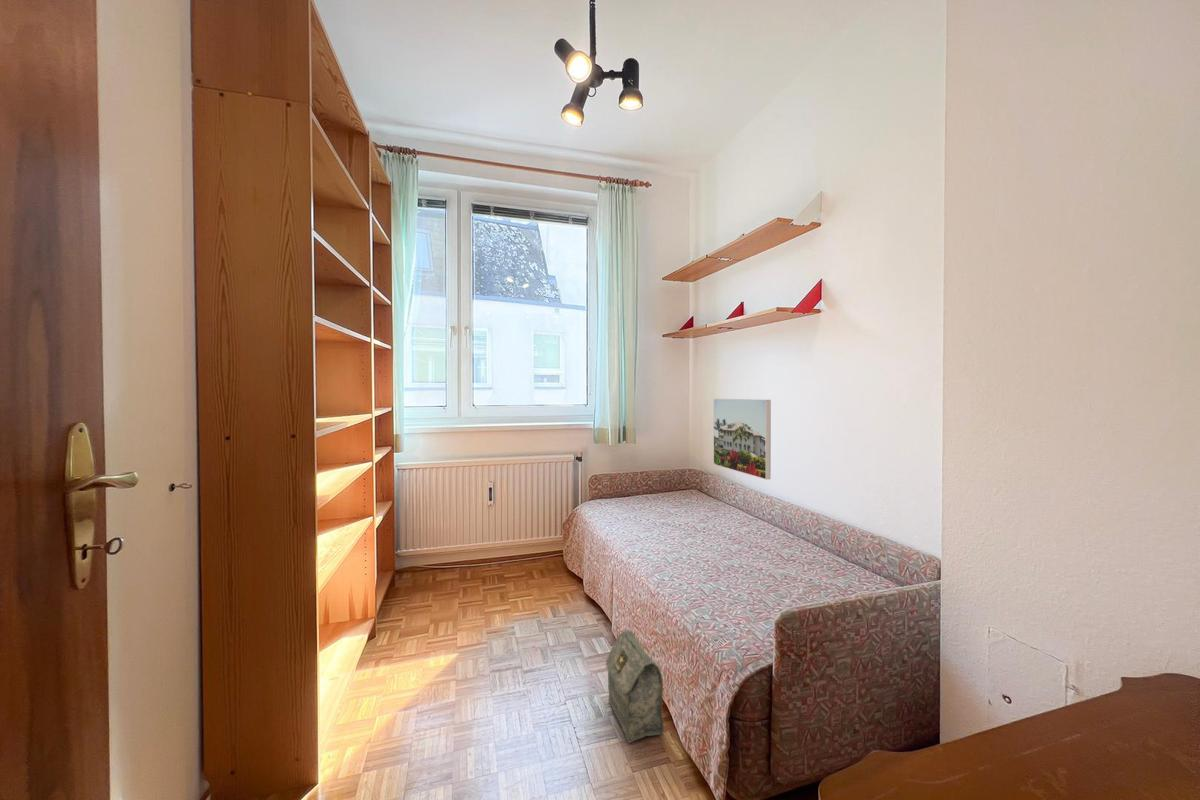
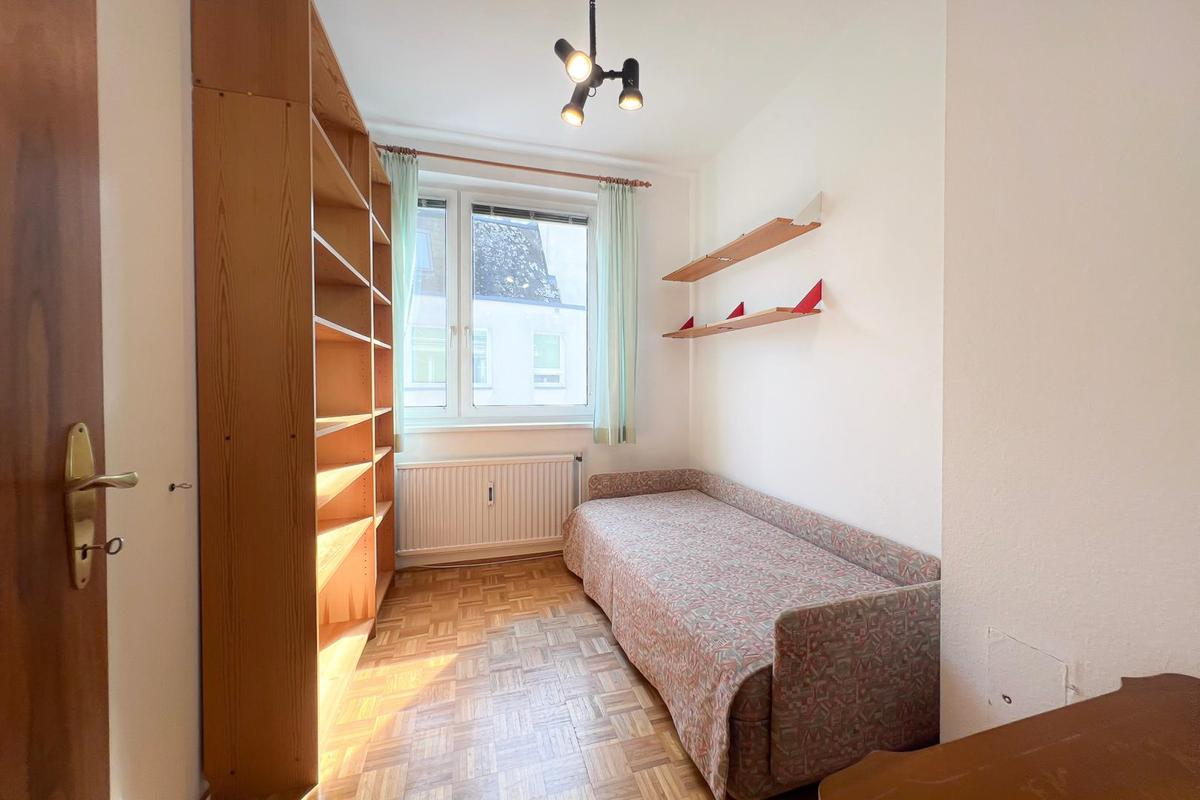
- bag (633, 680)
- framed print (739, 435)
